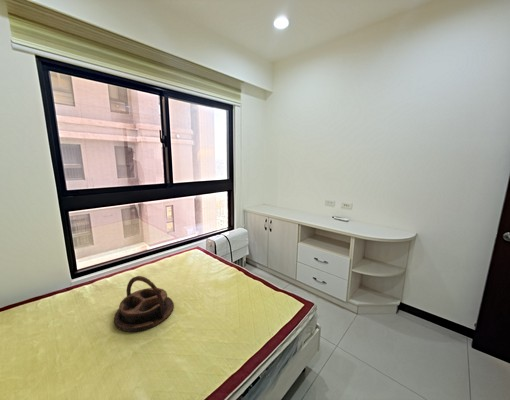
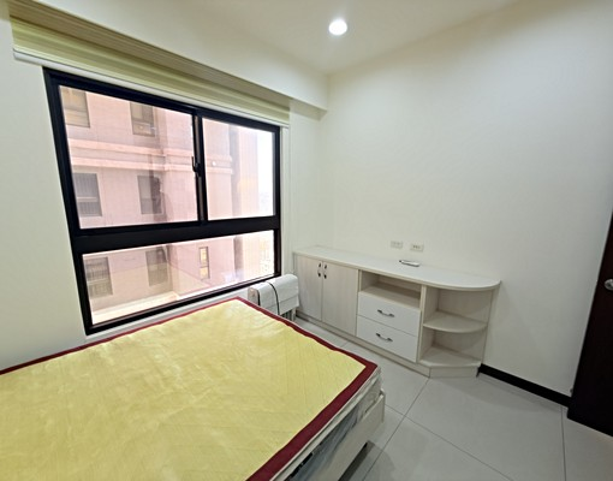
- serving tray (144, 294)
